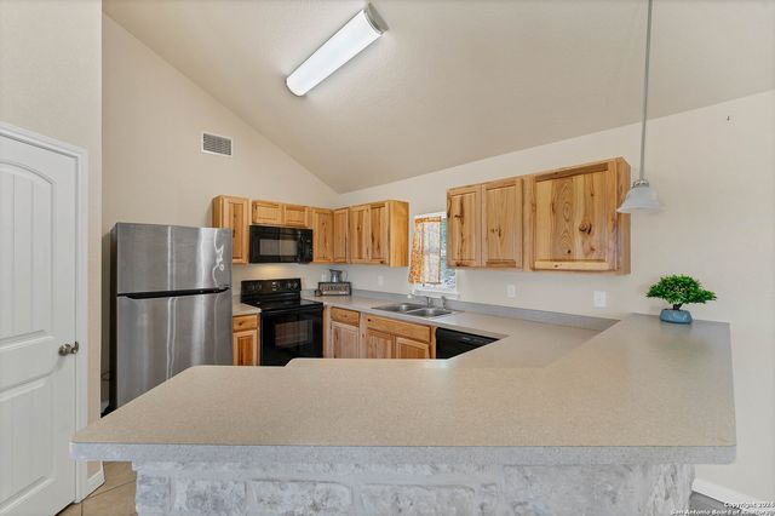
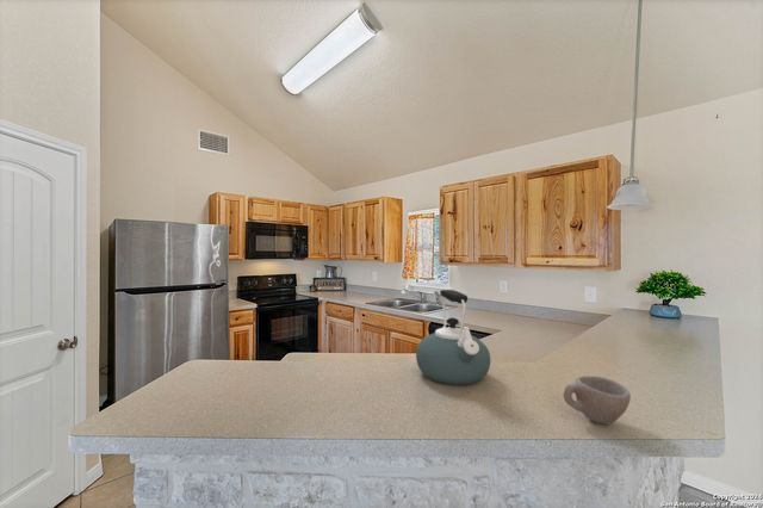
+ kettle (454, 334)
+ cup (594, 401)
